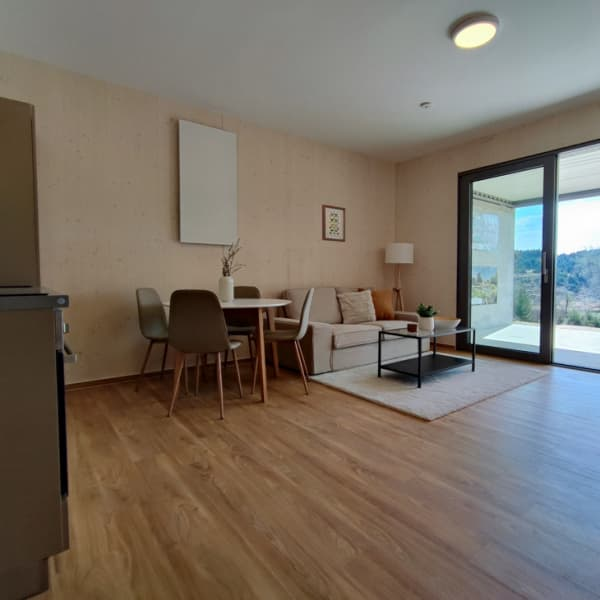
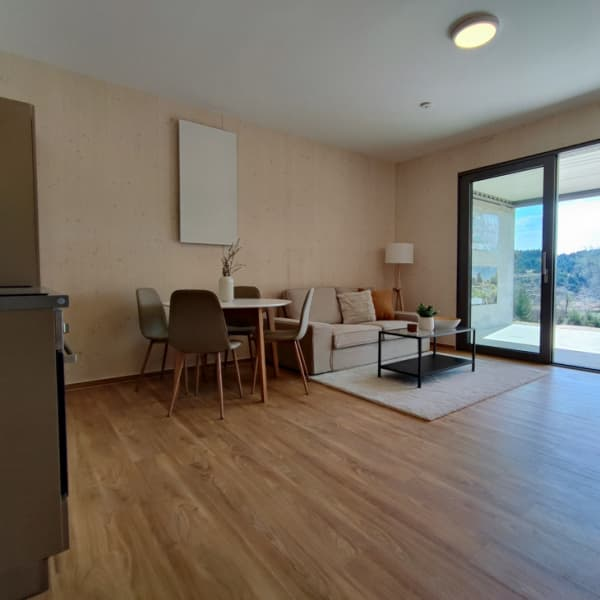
- wall art (333, 223)
